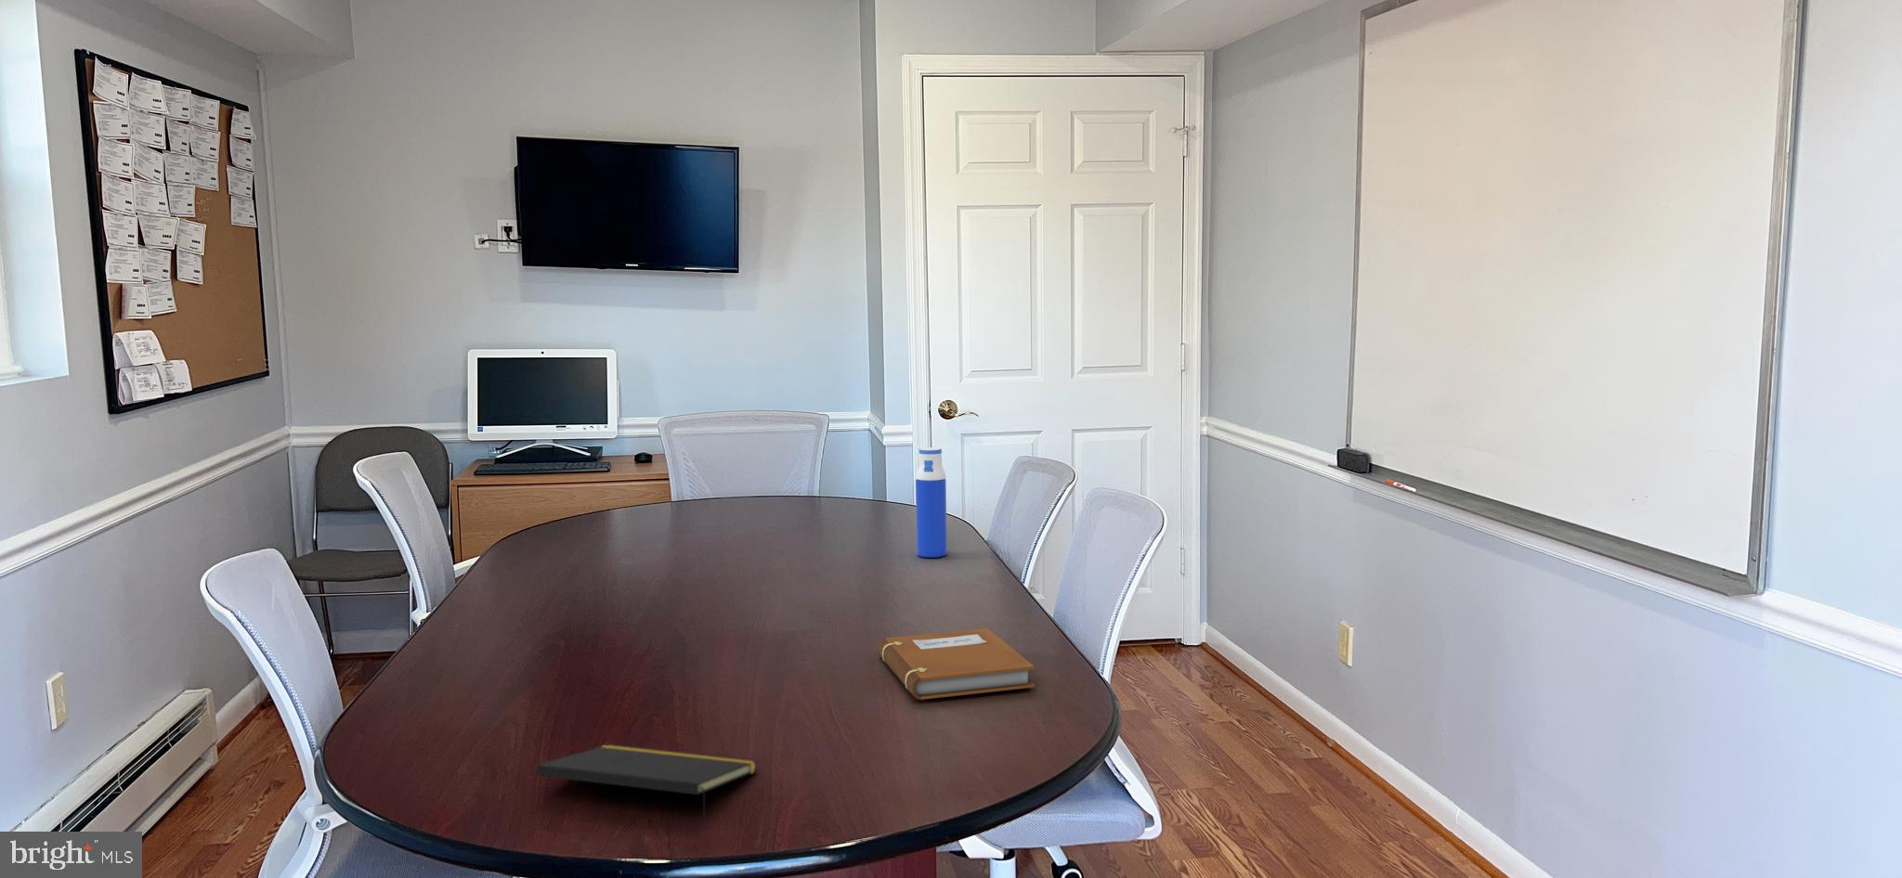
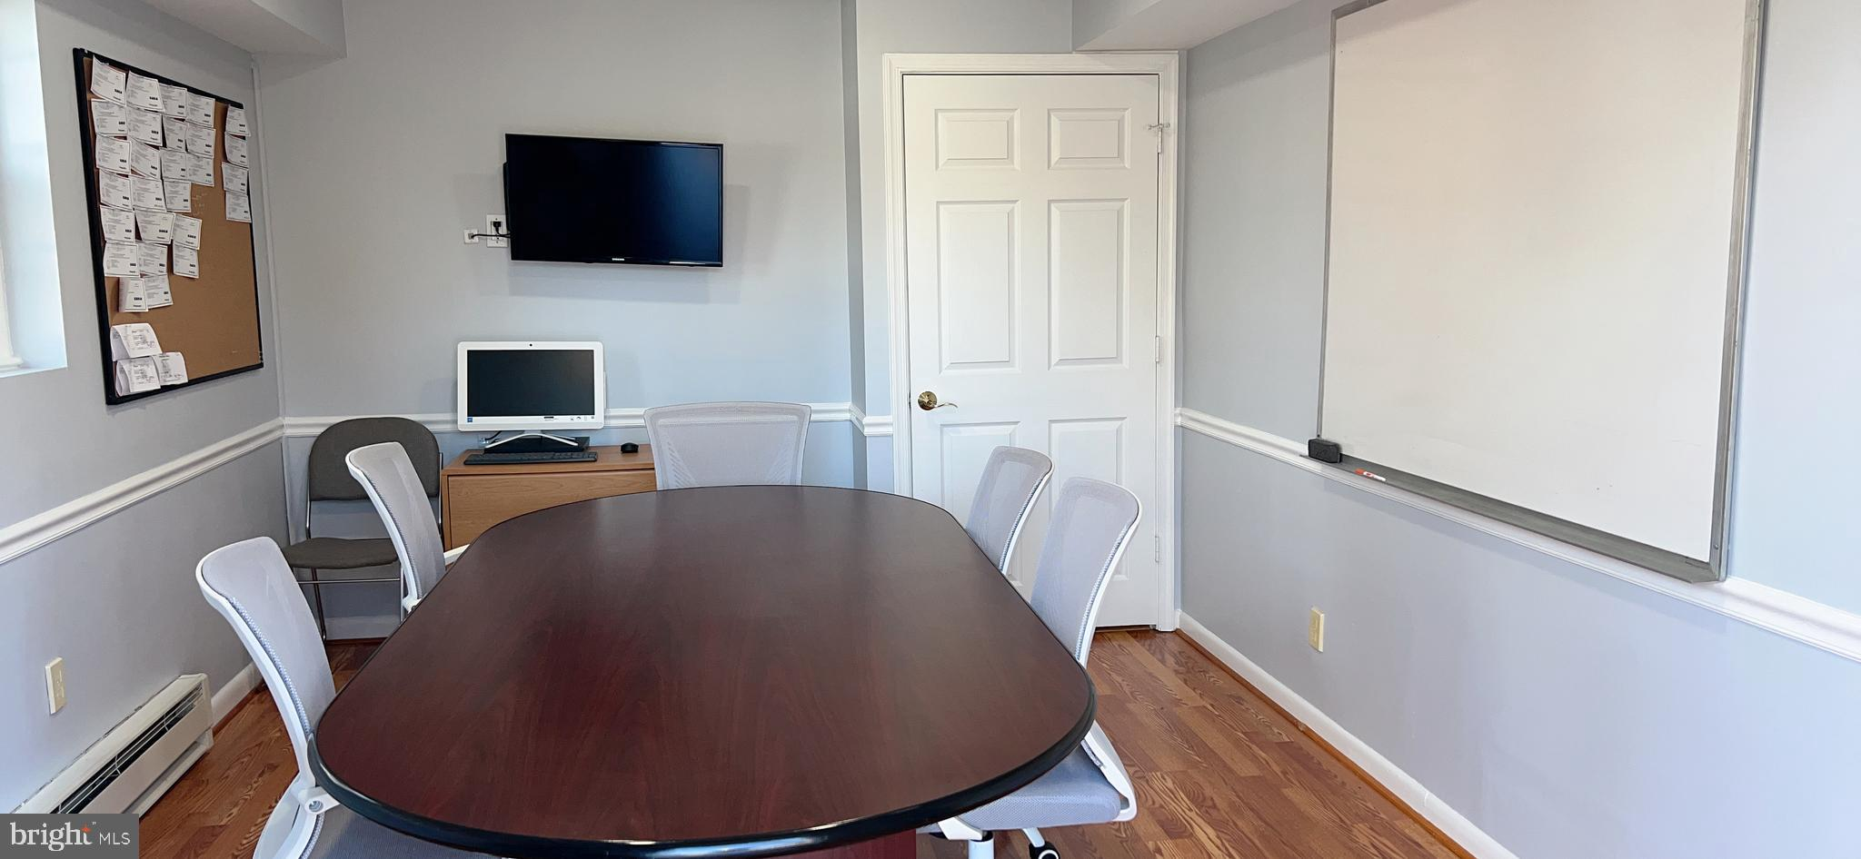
- water bottle (930, 501)
- notebook (951, 661)
- notepad (650, 768)
